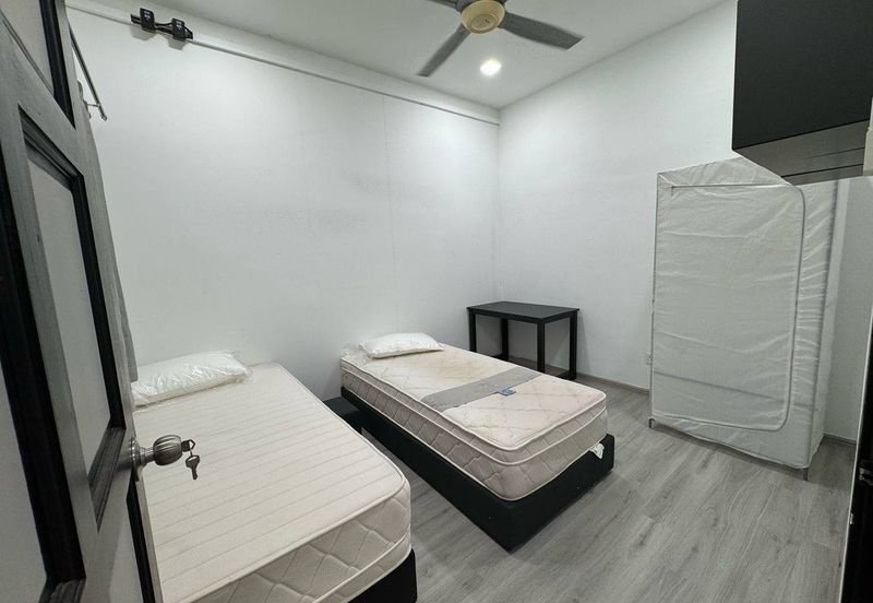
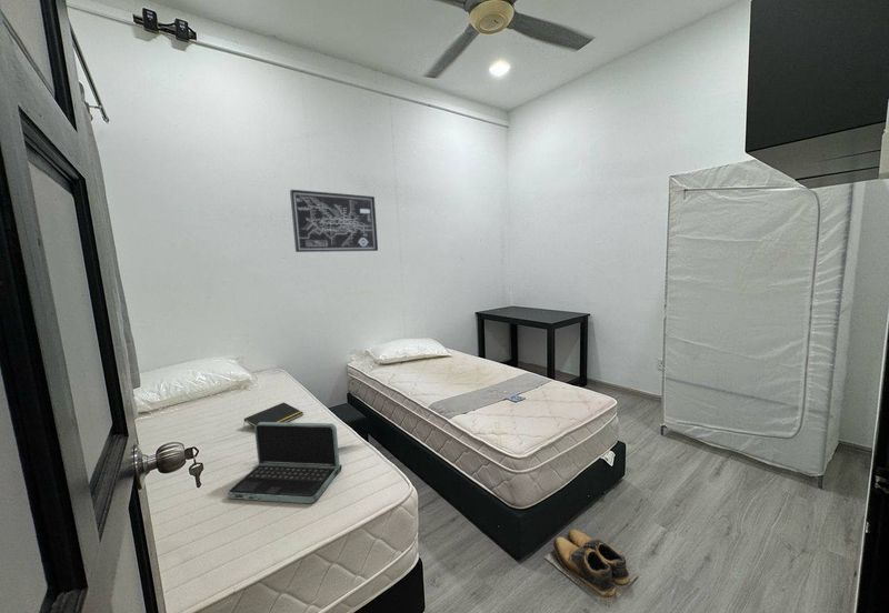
+ wall art (337, 222)
+ shoes (589, 555)
+ notepad (274, 416)
+ laptop (283, 455)
